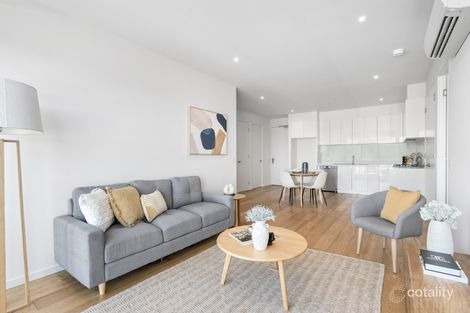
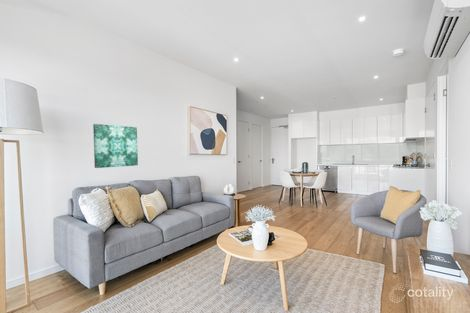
+ wall art (117, 146)
